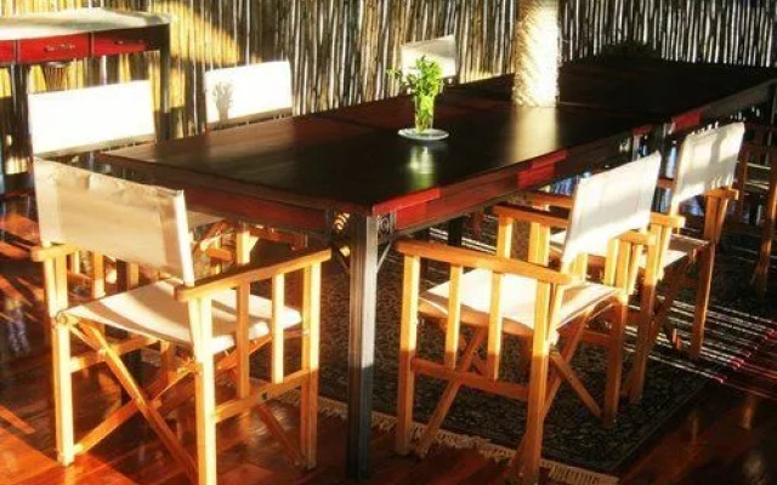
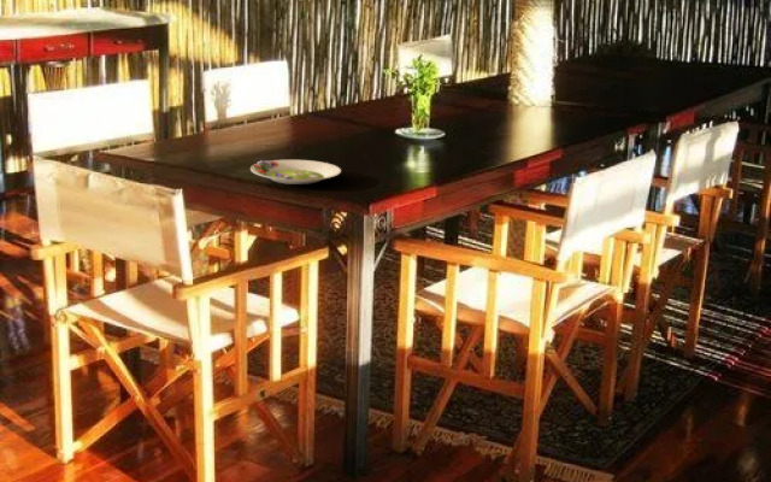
+ salad plate (295, 171)
